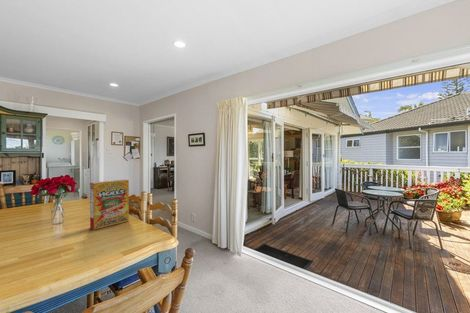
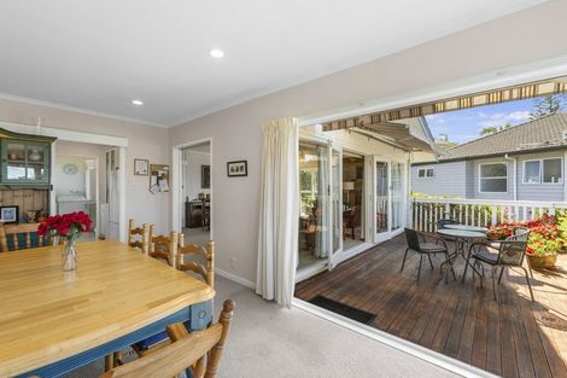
- cereal box (110, 202)
